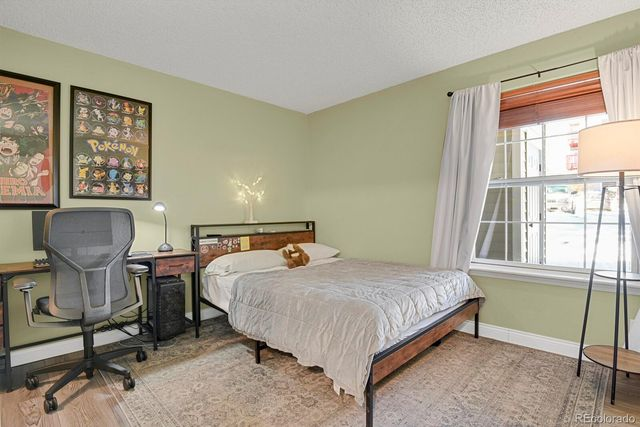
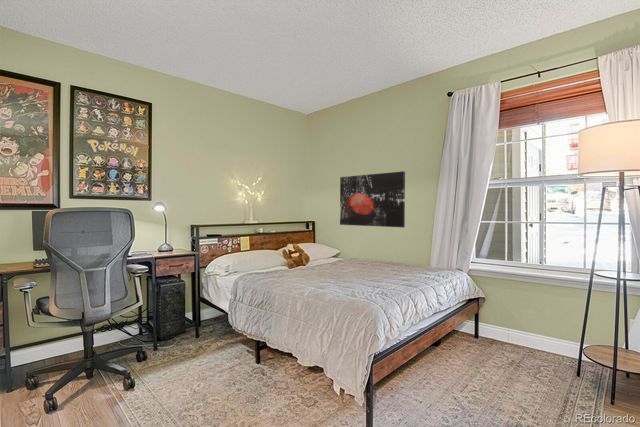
+ wall art (369, 200)
